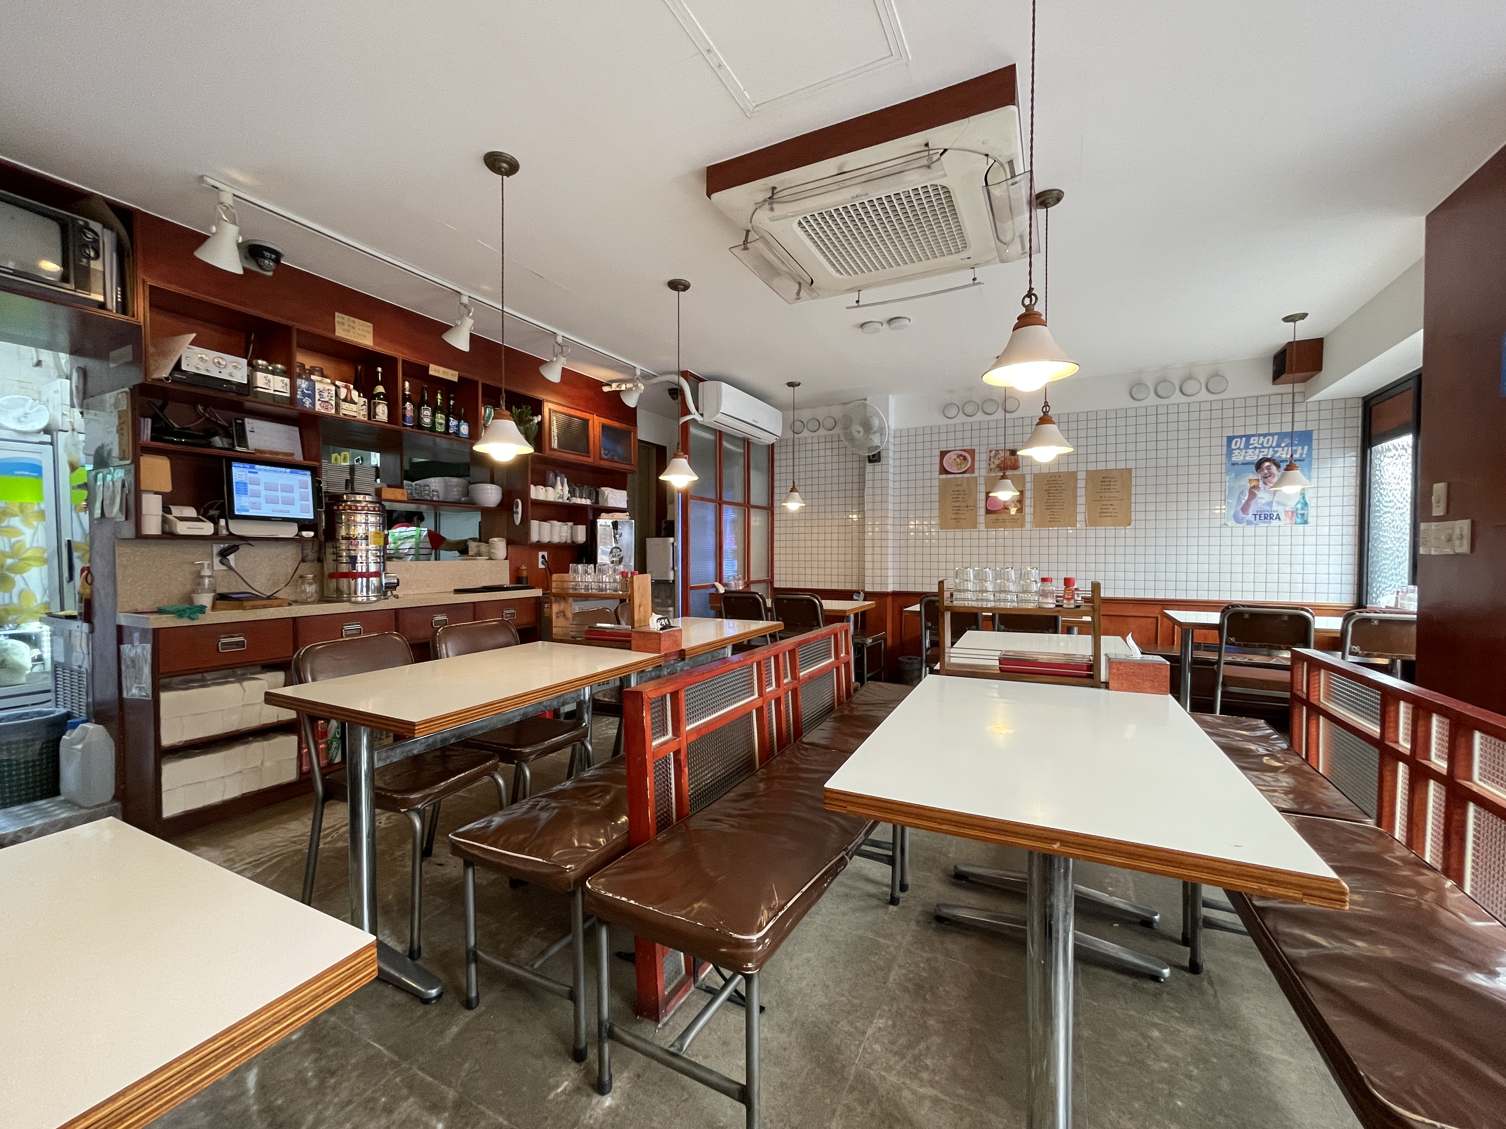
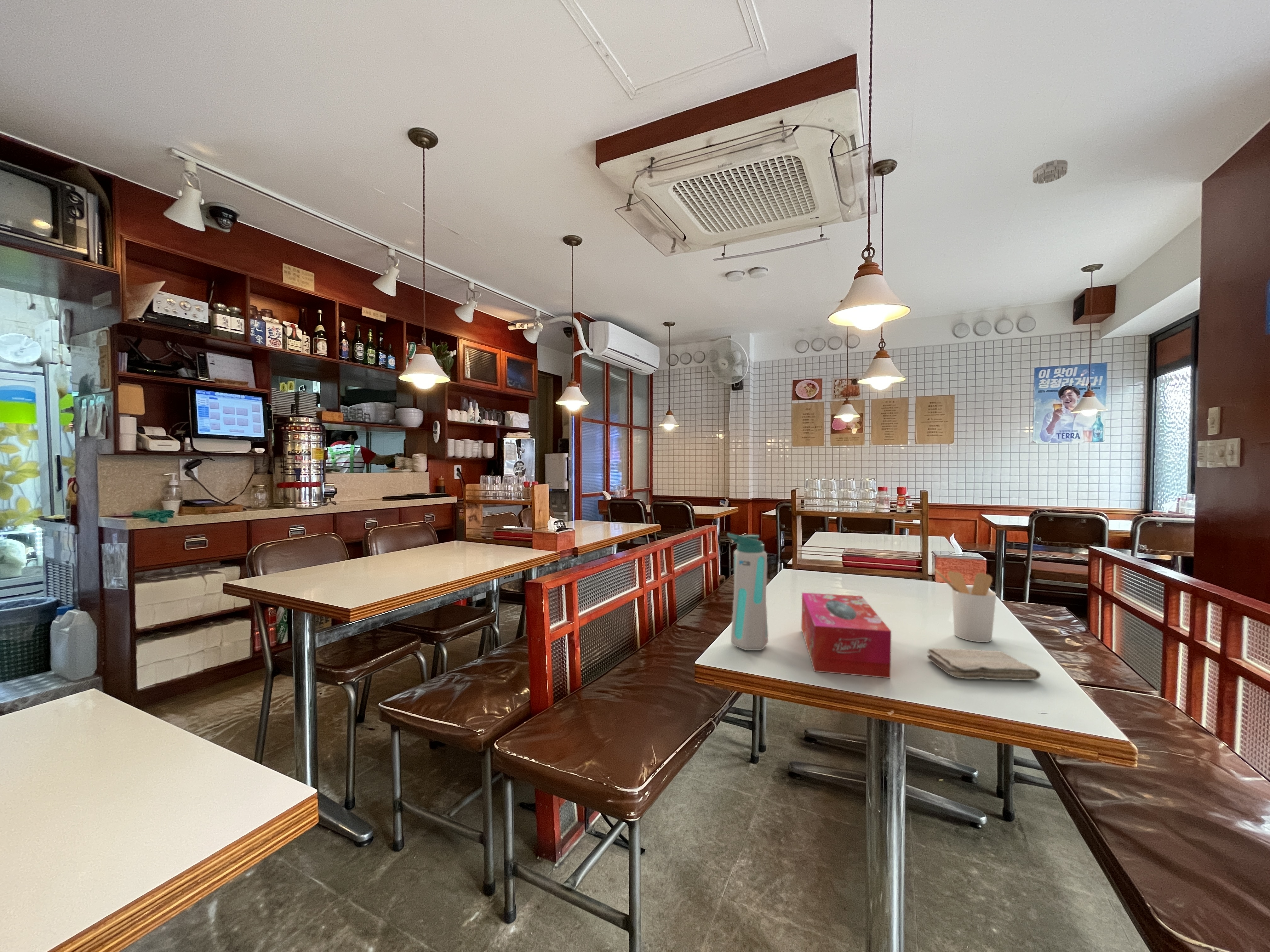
+ smoke detector (1050, 171)
+ tissue box (840, 630)
+ utensil holder (963, 602)
+ water bottle (748, 590)
+ washcloth (979, 663)
